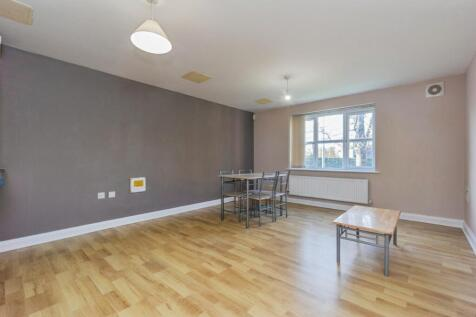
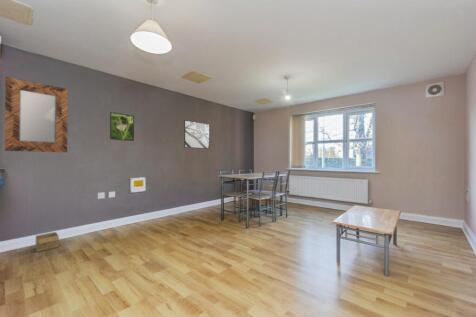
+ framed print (122, 127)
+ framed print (197, 135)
+ cardboard box (47, 241)
+ home mirror (38, 117)
